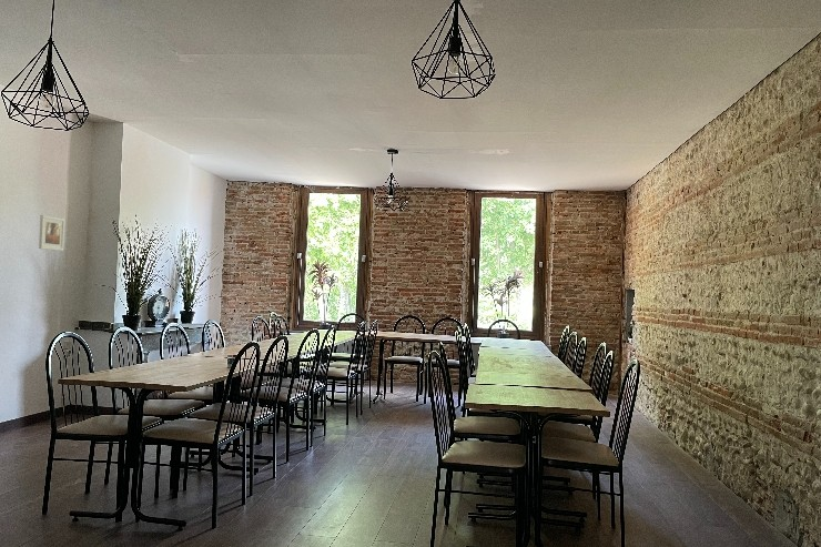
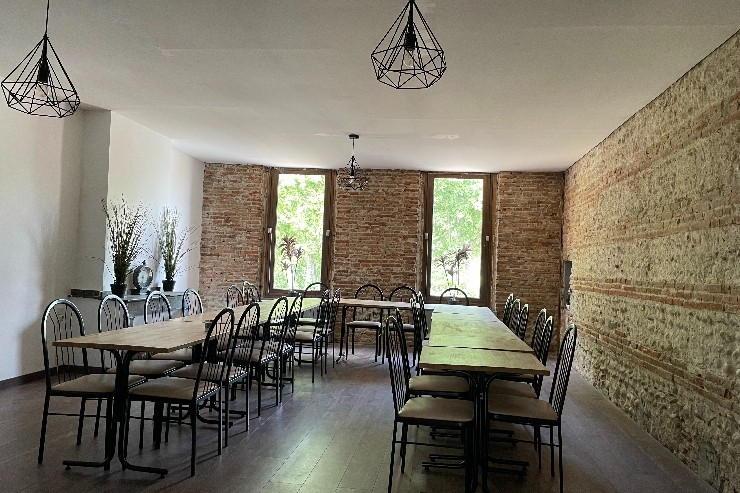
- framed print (52, 233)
